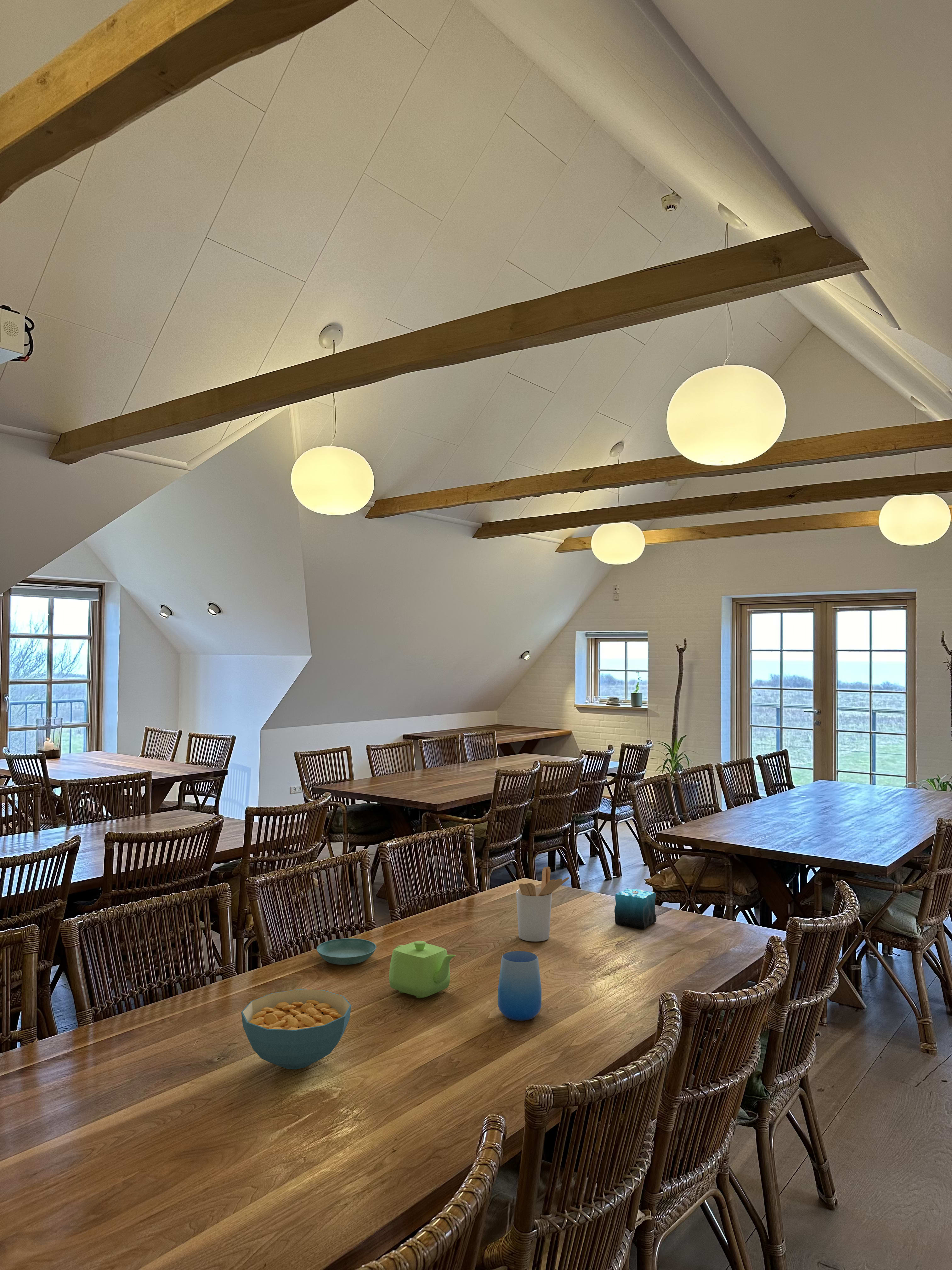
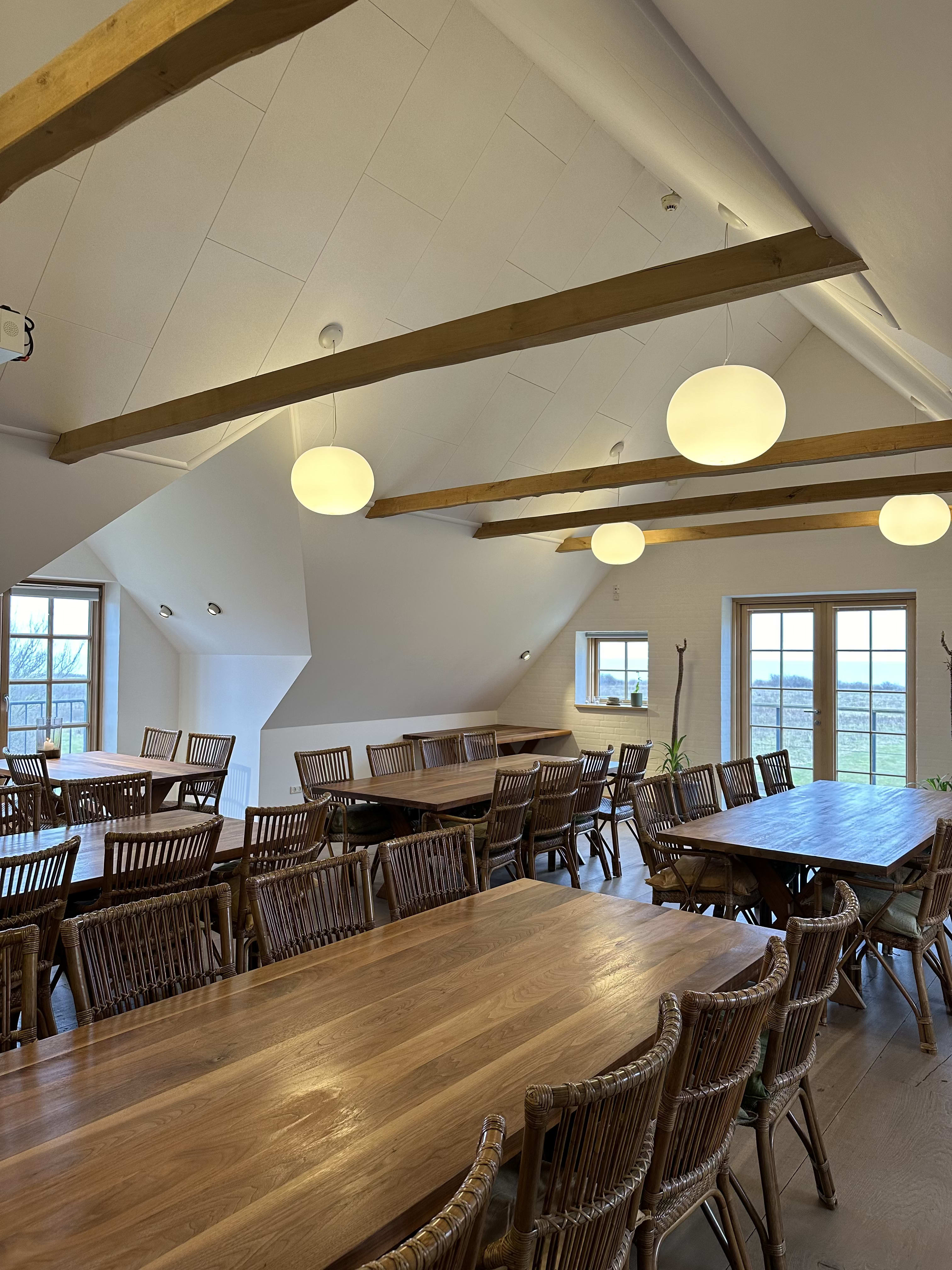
- saucer (346, 952)
- utensil holder (541, 905)
- cereal bowl (296, 1035)
- cup (519, 985)
- candle (635, 901)
- teapot (424, 967)
